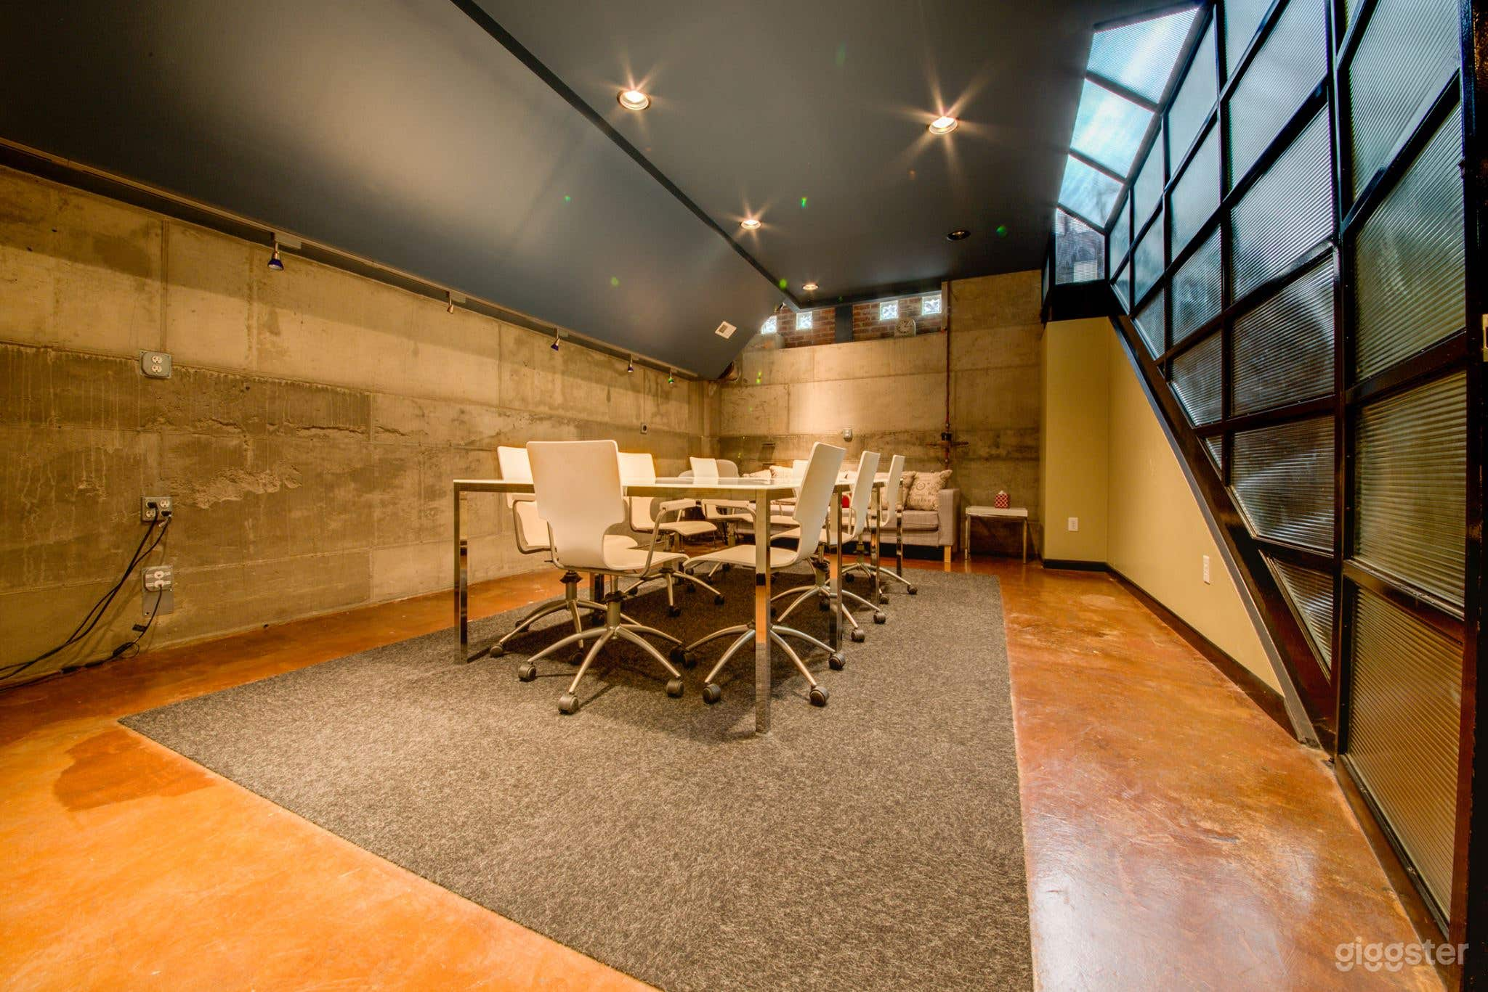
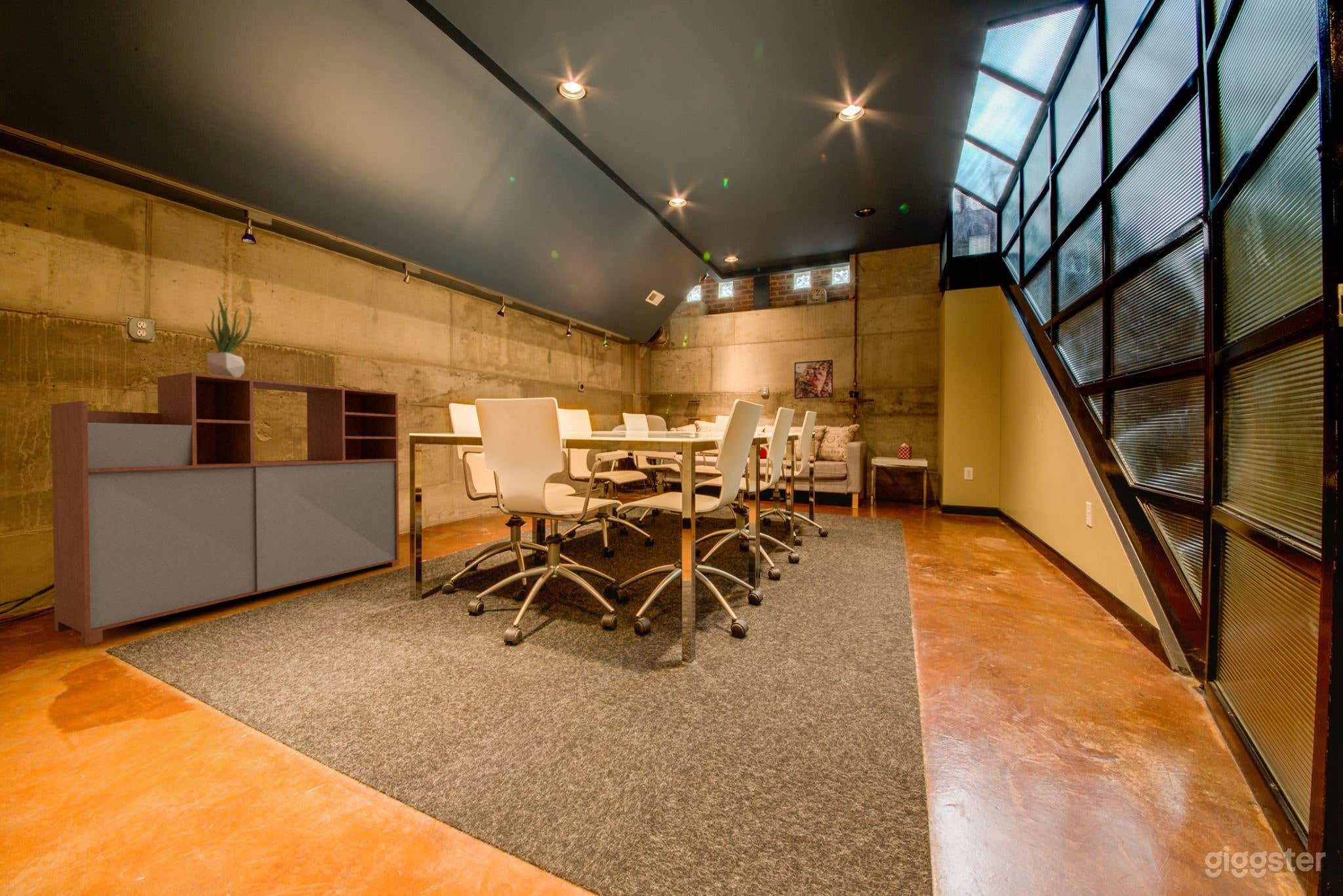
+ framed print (813, 380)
+ potted plant (229, 340)
+ storage cabinet (260, 488)
